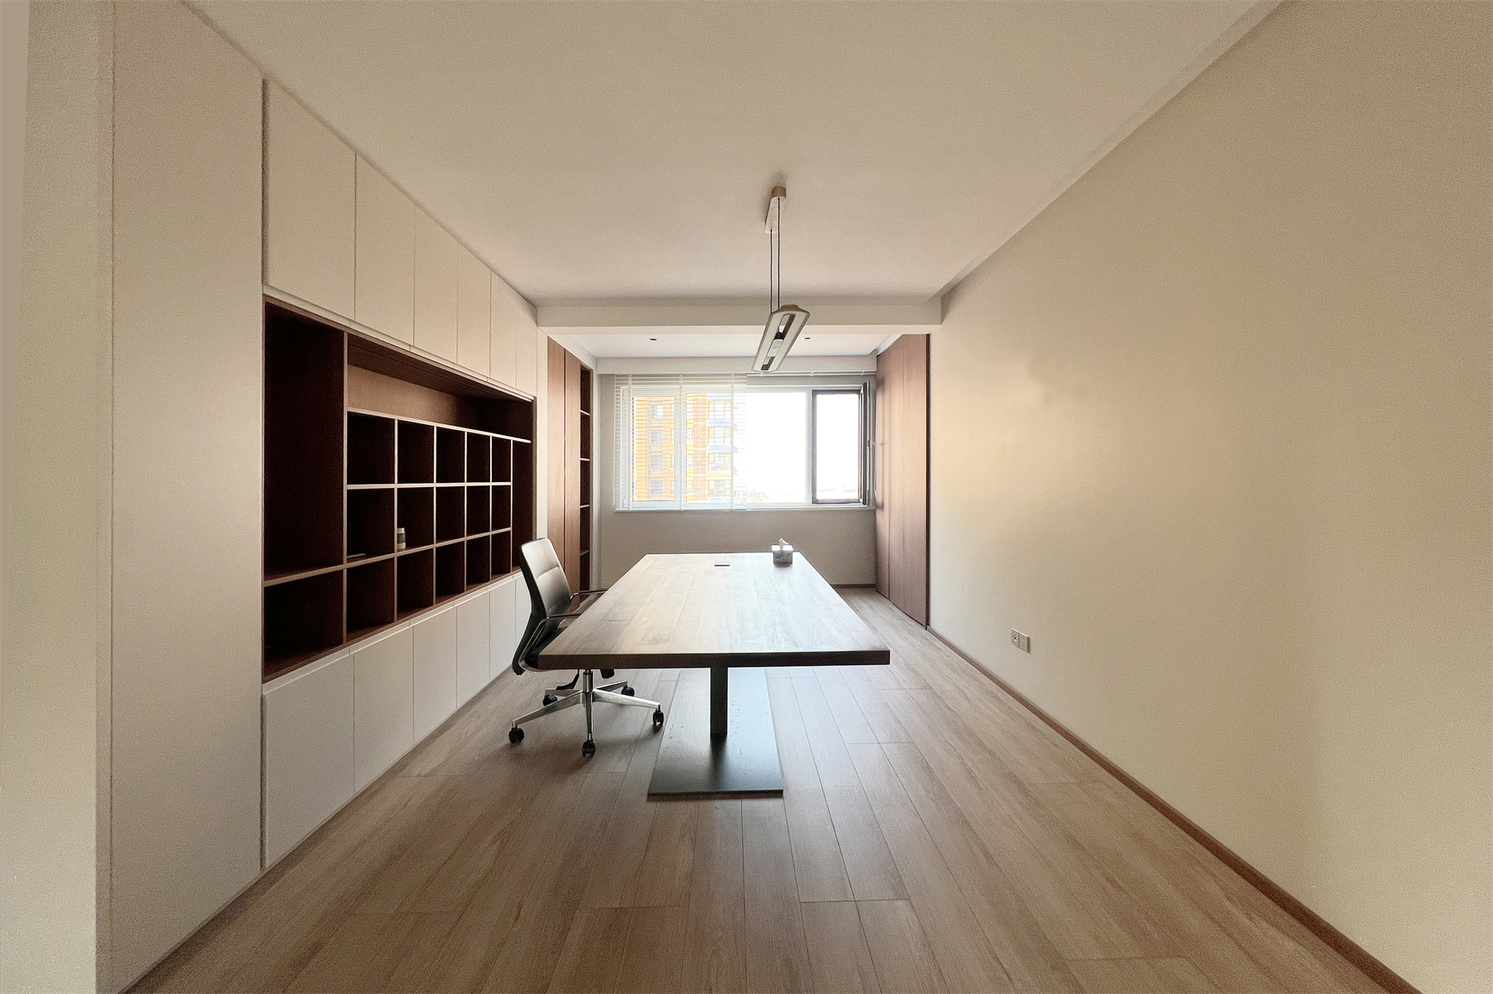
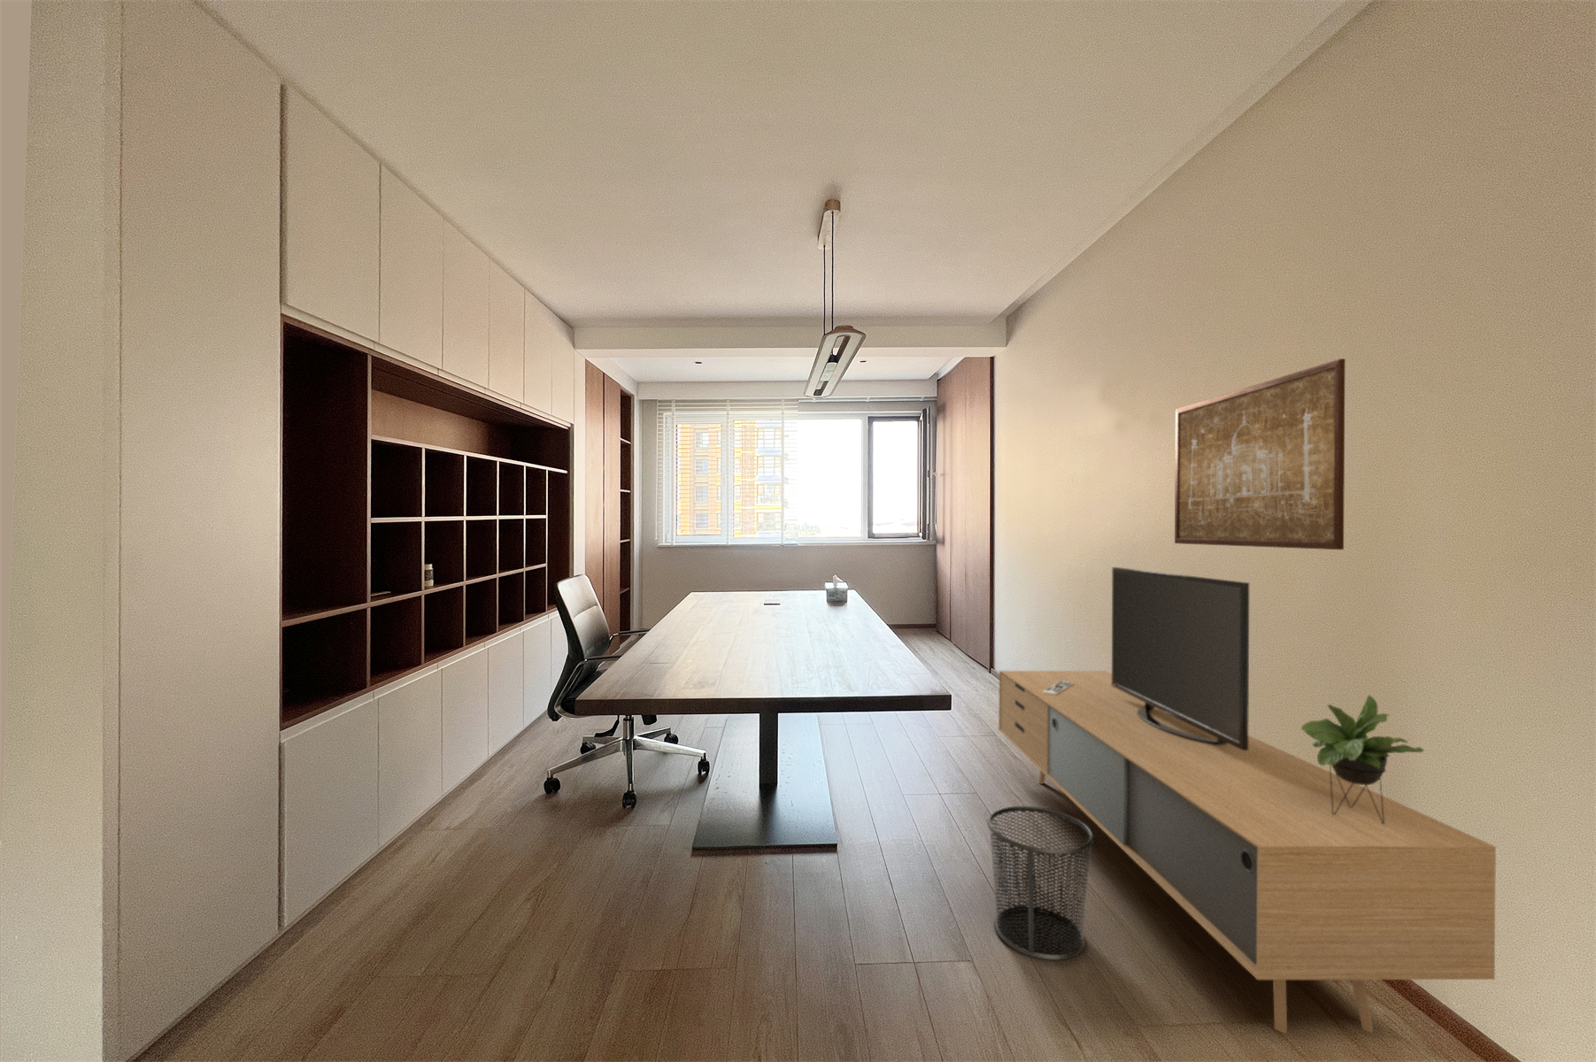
+ wall art (1245, 467)
+ waste bin (1039, 879)
+ media console (1157, 721)
